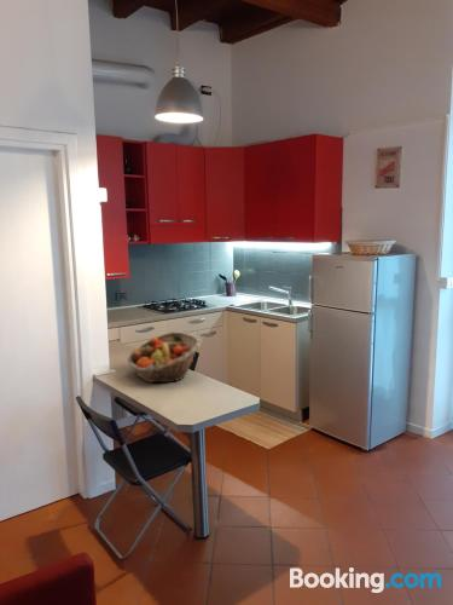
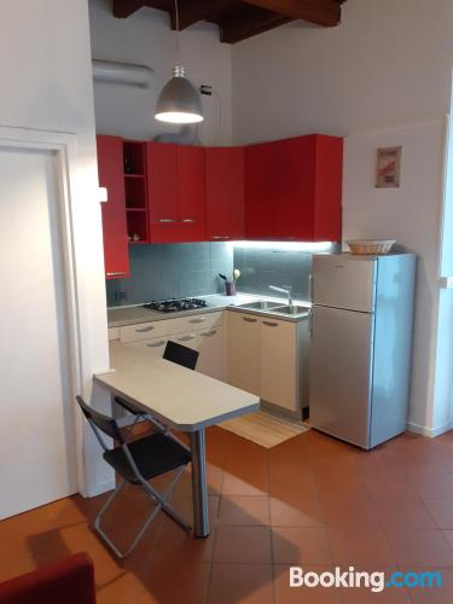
- fruit basket (163, 356)
